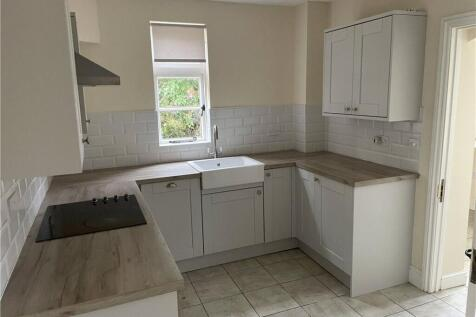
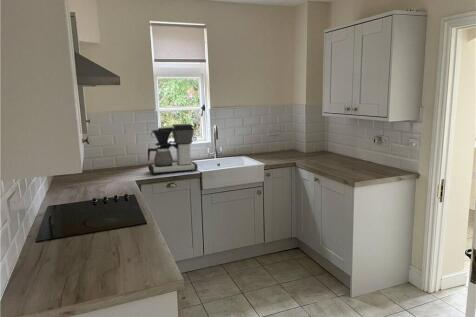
+ coffee maker (169, 147)
